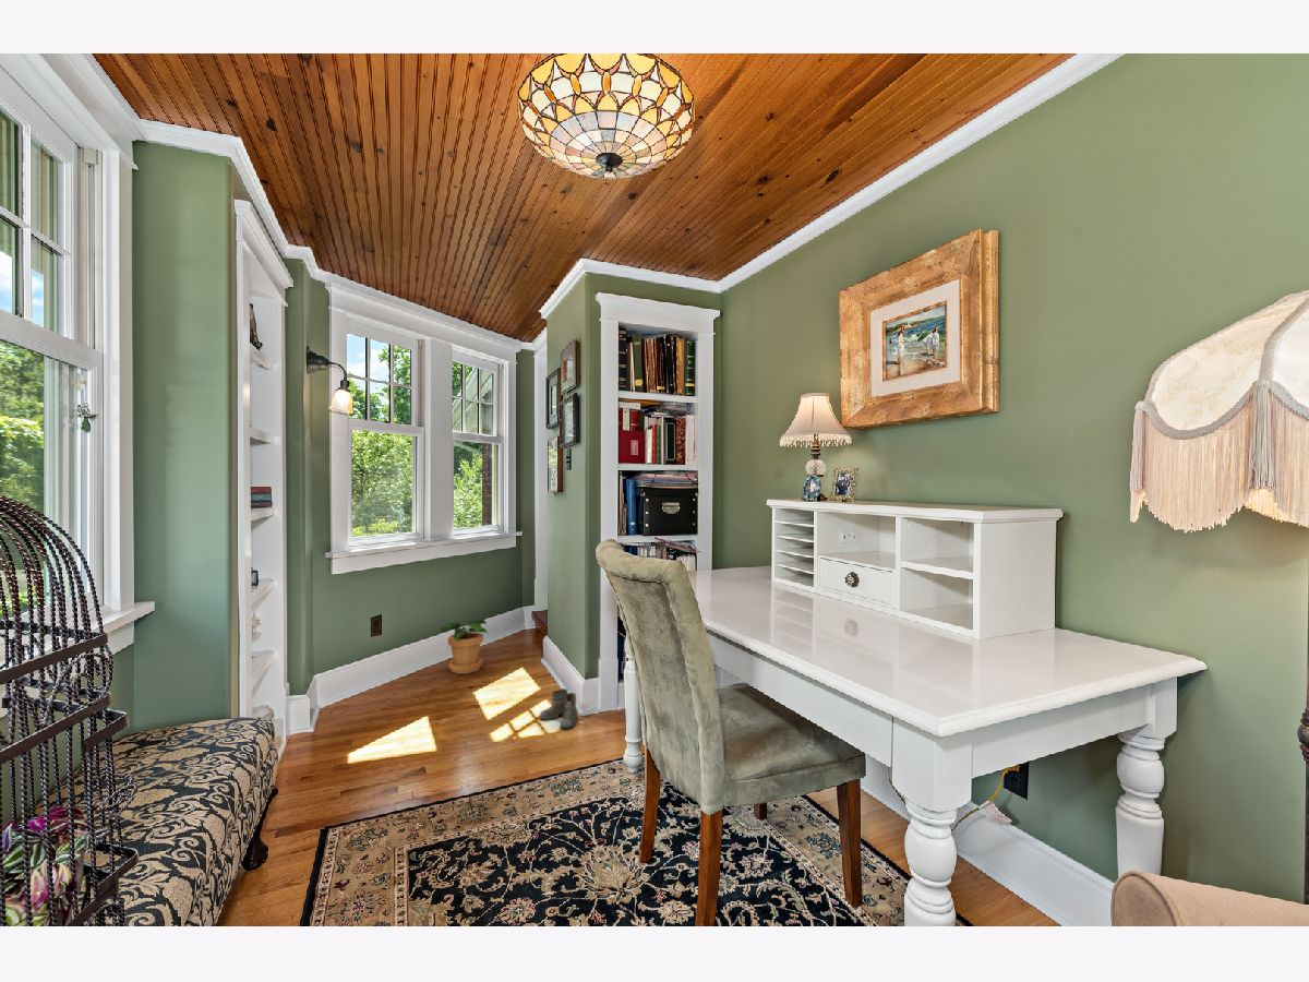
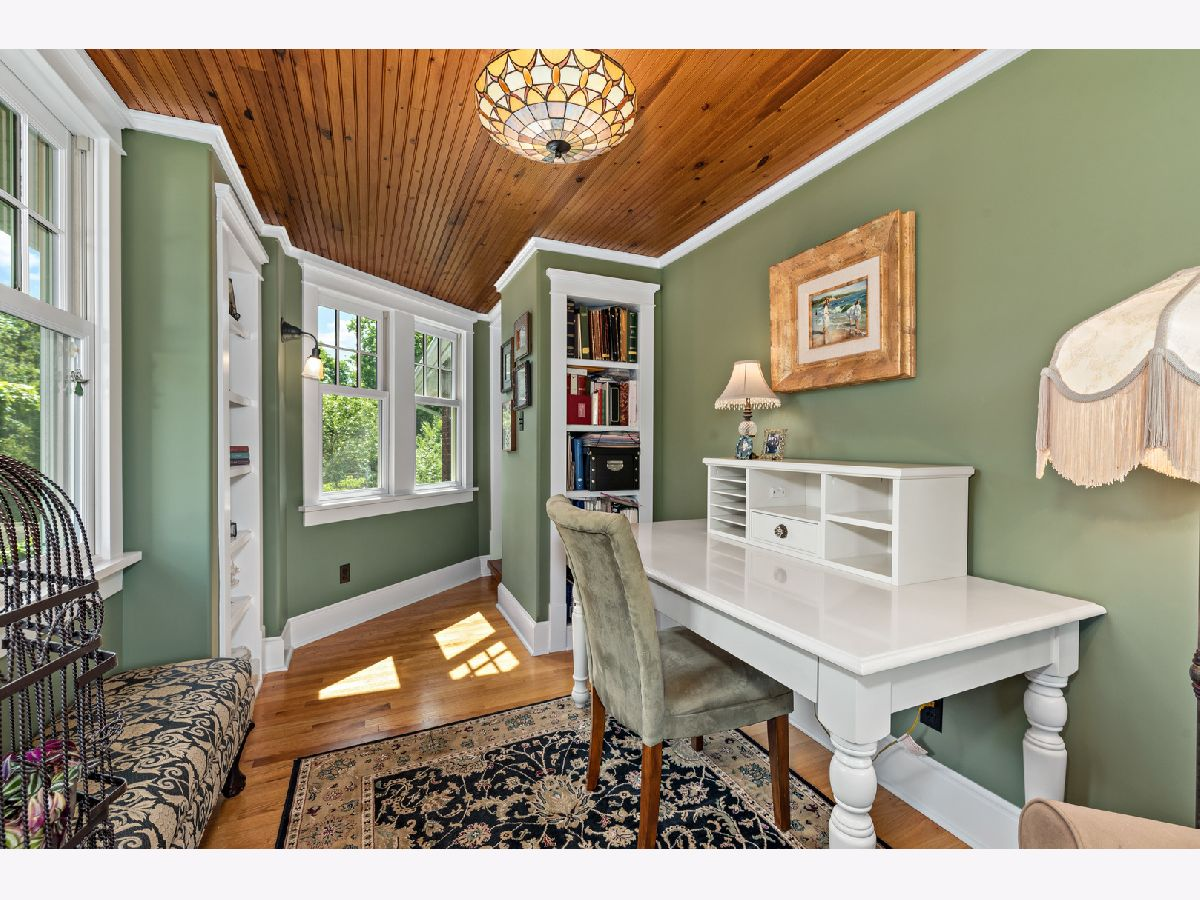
- potted plant (464, 644)
- boots (560, 706)
